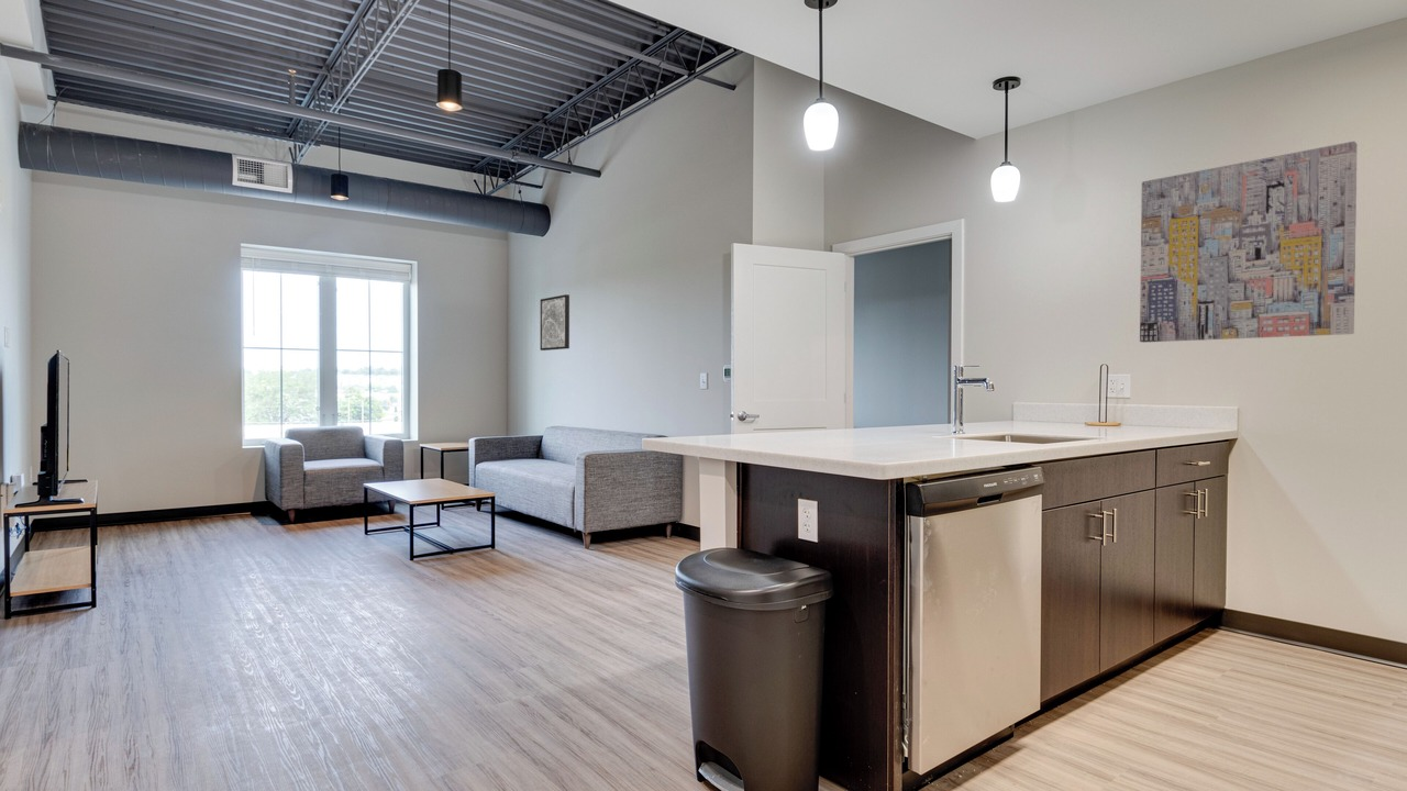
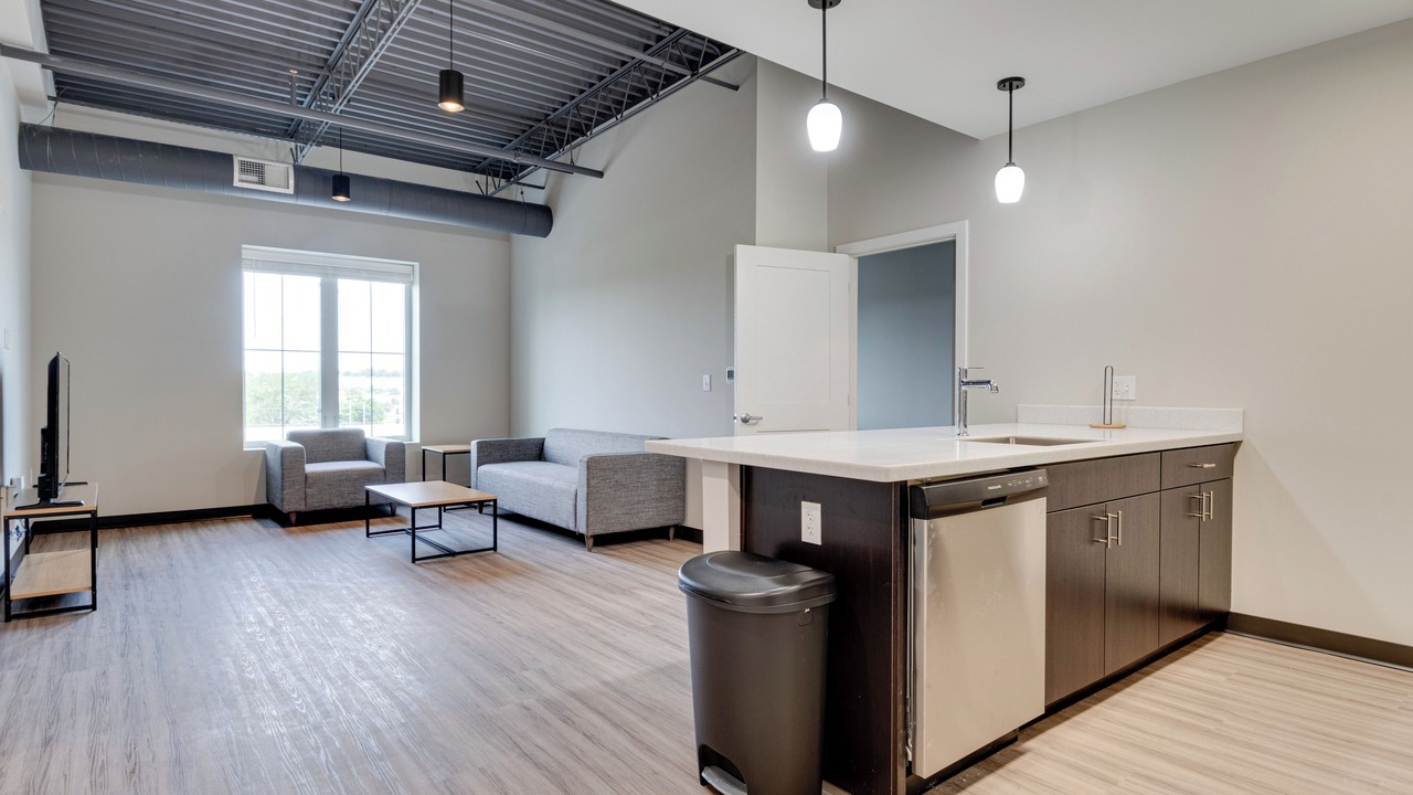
- wall art (1238, 250)
- wall art (554, 323)
